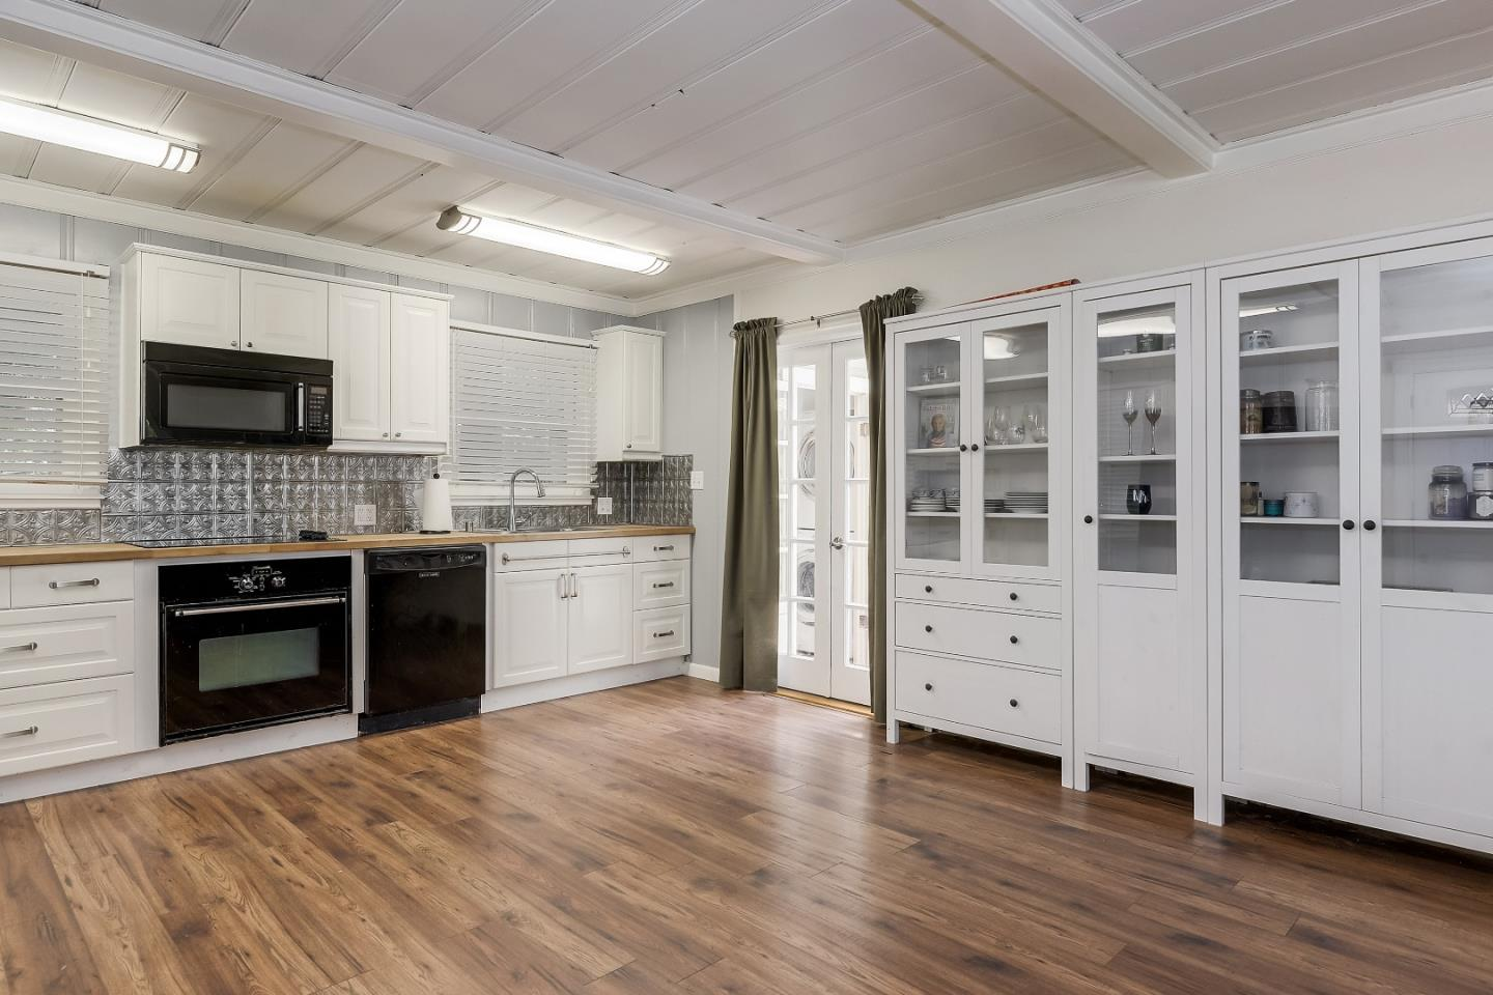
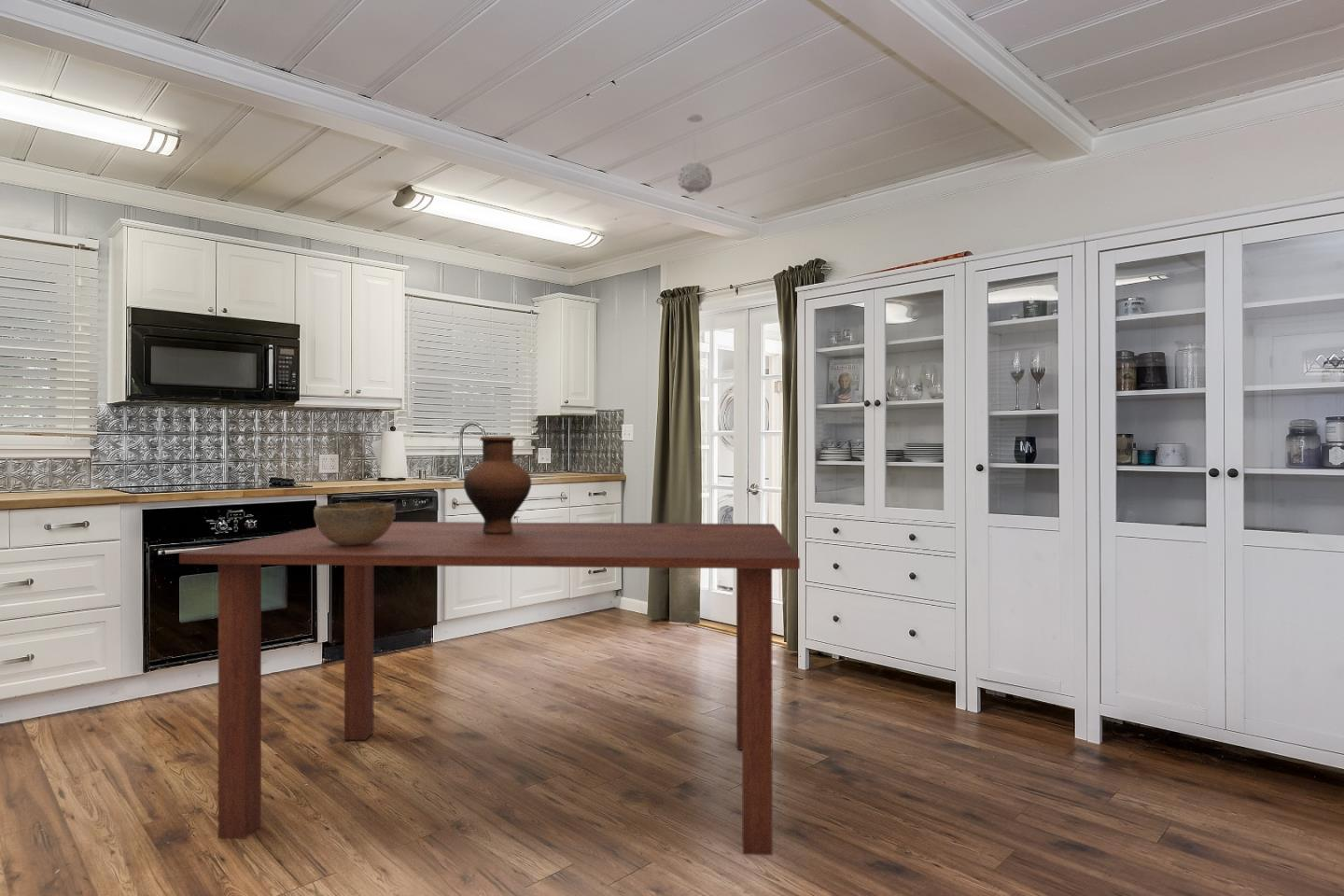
+ vase (497, 483)
+ dining table (525, 566)
+ decorative bowl (355, 524)
+ pendant light (694, 153)
